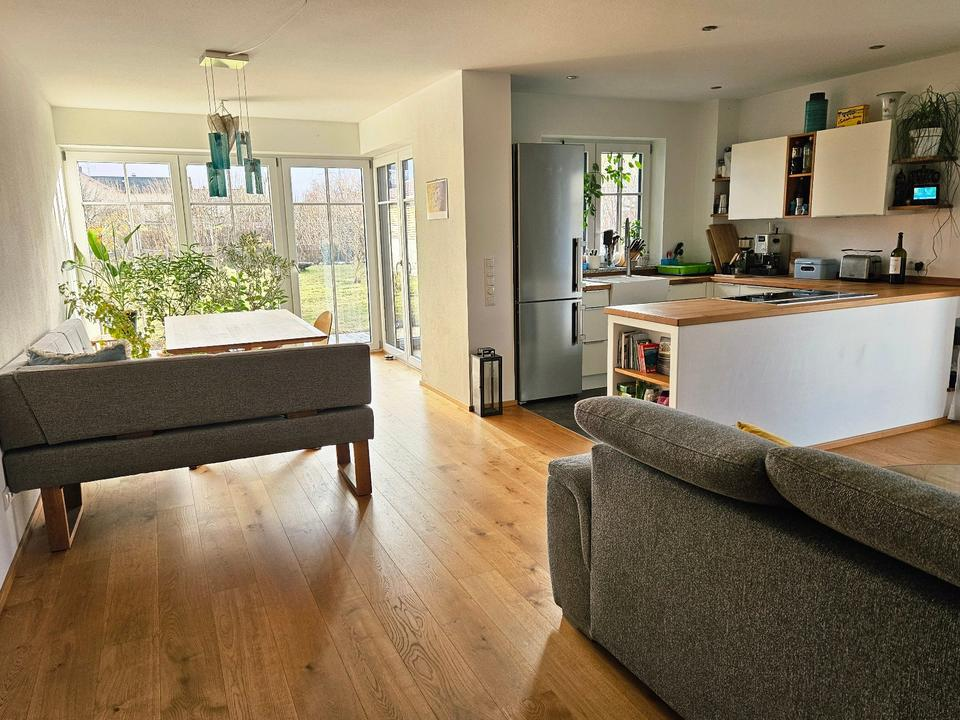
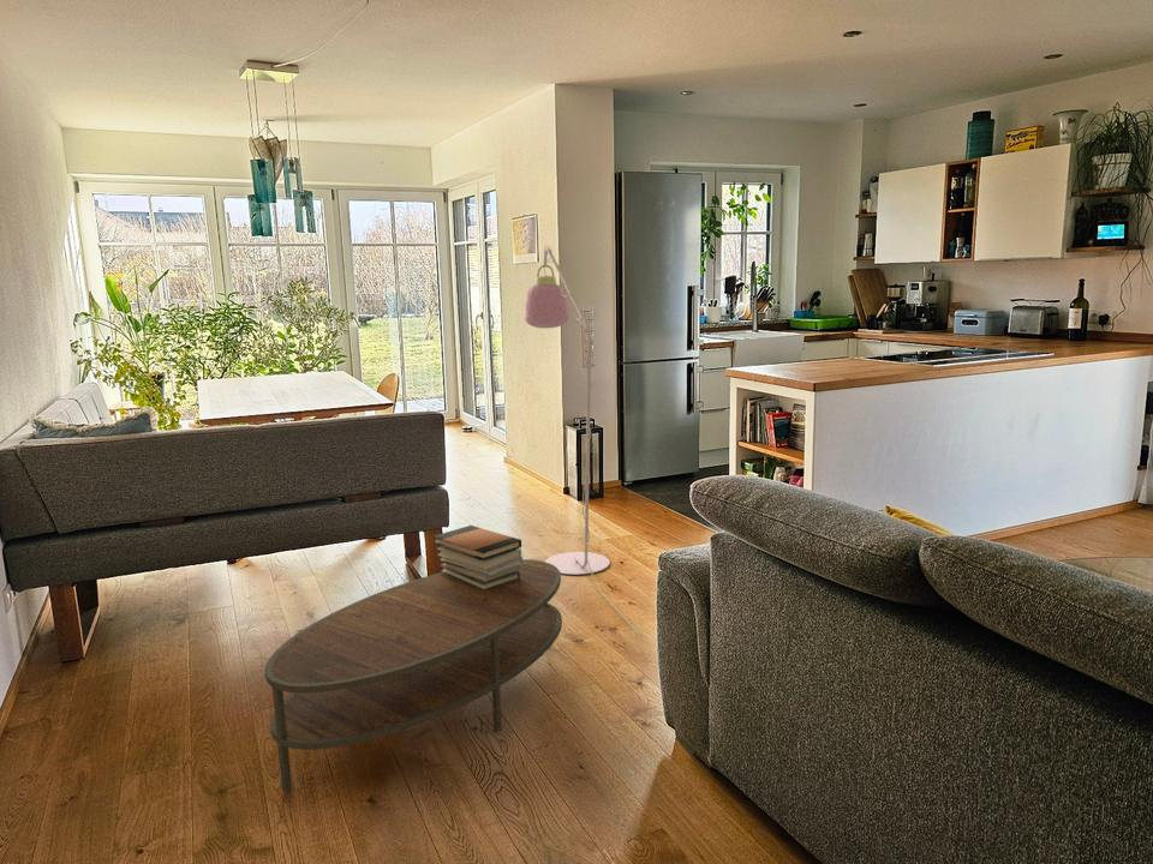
+ book stack (478, 556)
+ coffee table (435, 658)
+ floor lamp (585, 412)
